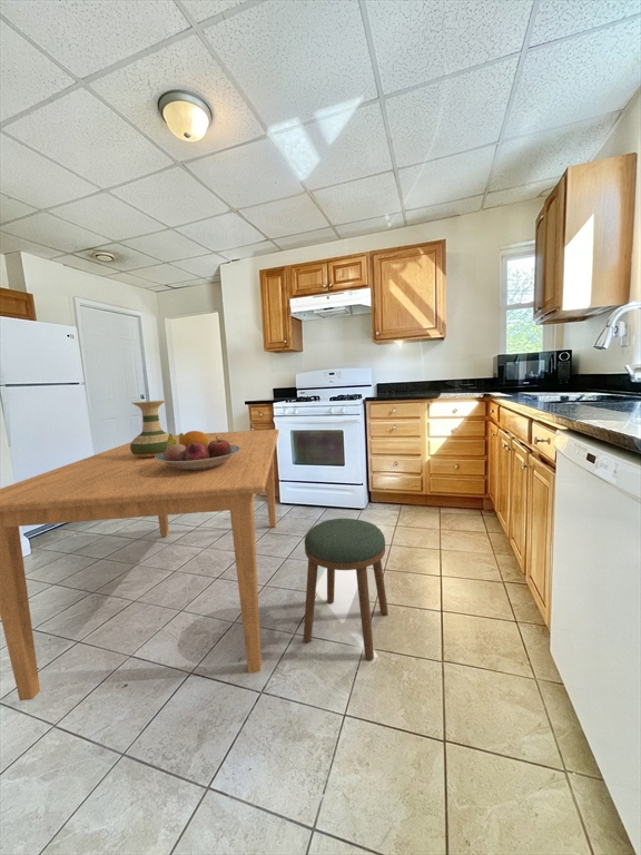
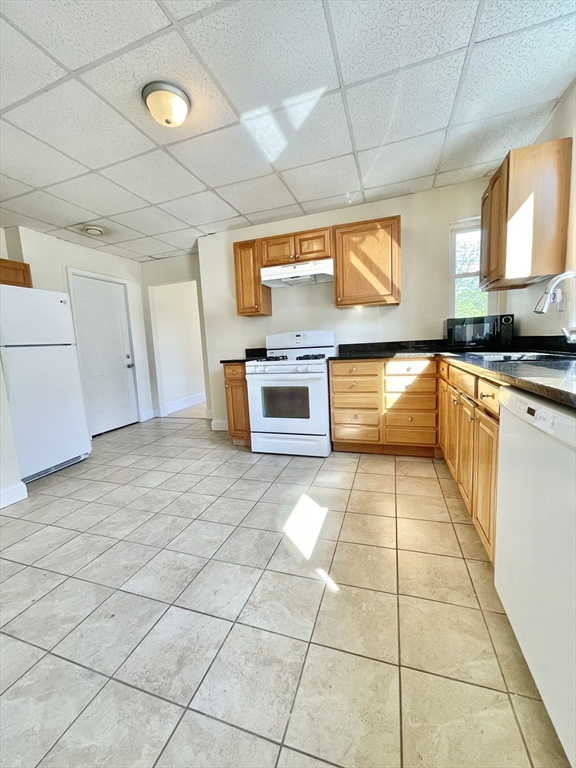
- stool (345, 569)
- vase (151, 428)
- fruit bowl (198, 448)
- dining table (188, 512)
